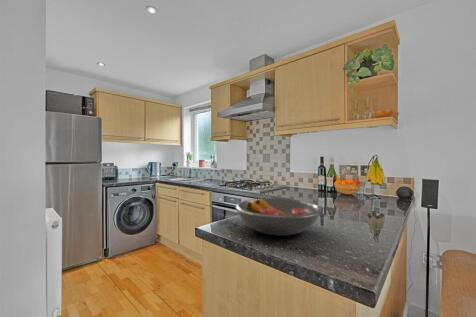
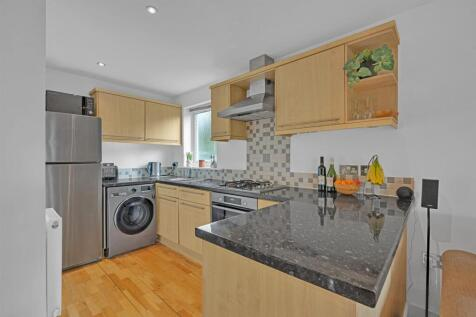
- fruit bowl (277, 214)
